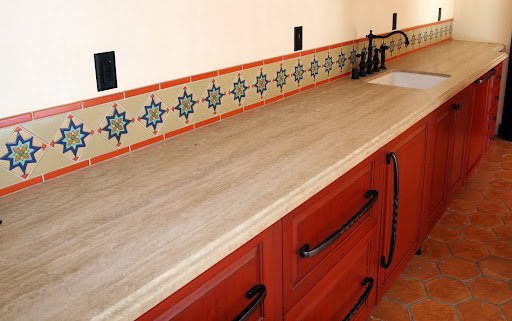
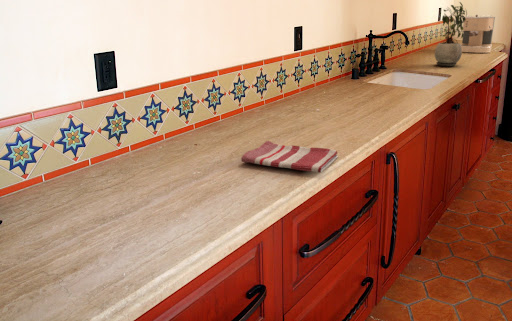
+ coffee maker (475, 33)
+ potted plant (452, 34)
+ dish towel (290, 155)
